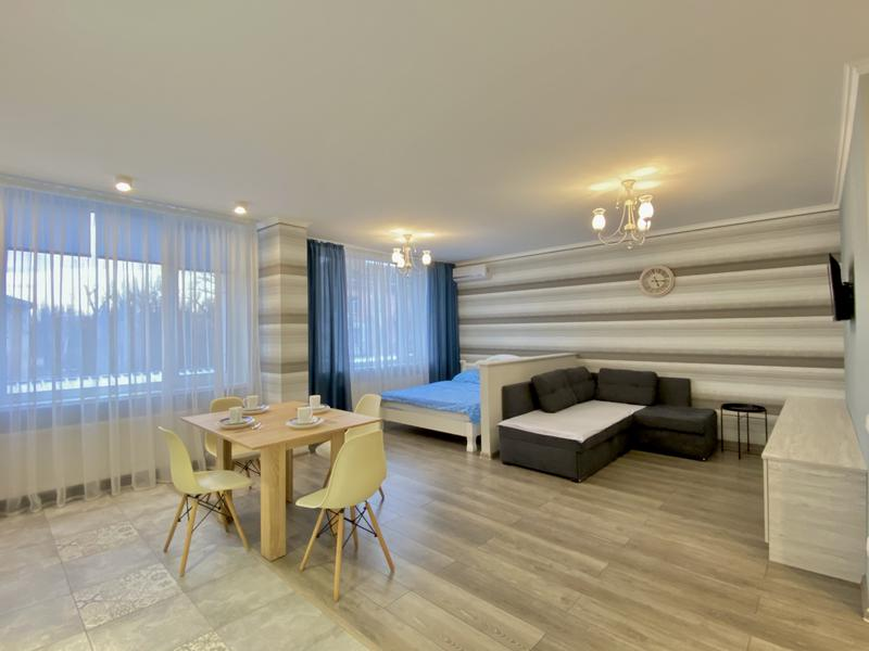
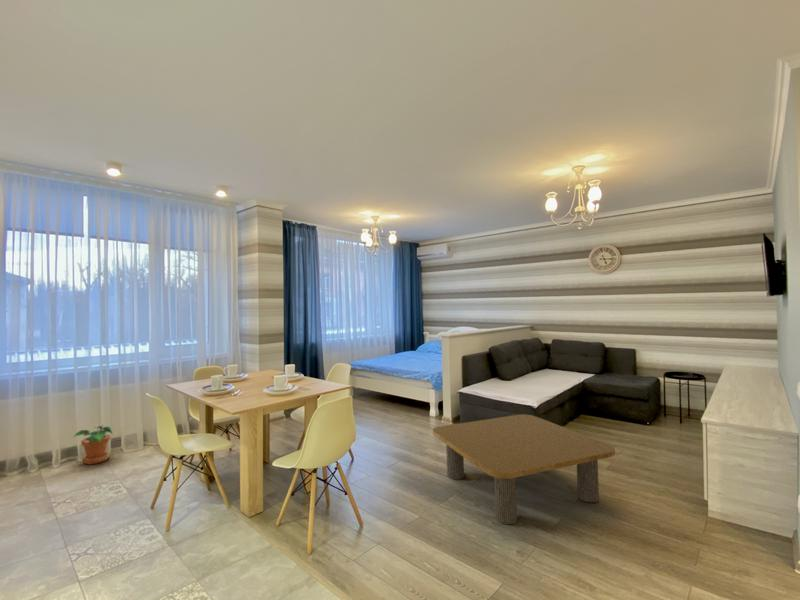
+ potted plant (94, 445)
+ coffee table (516, 462)
